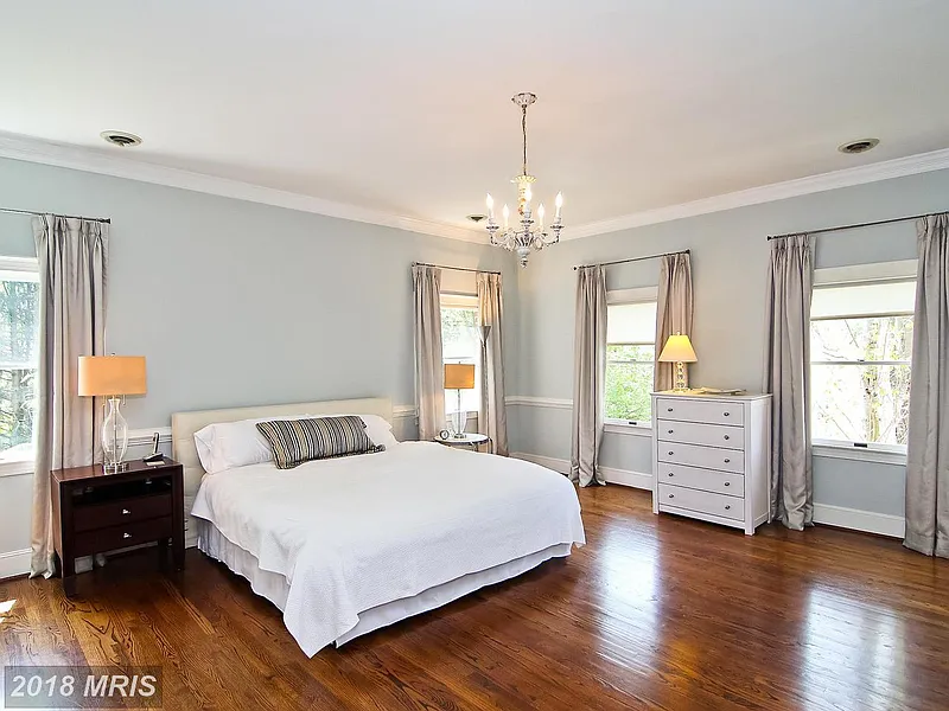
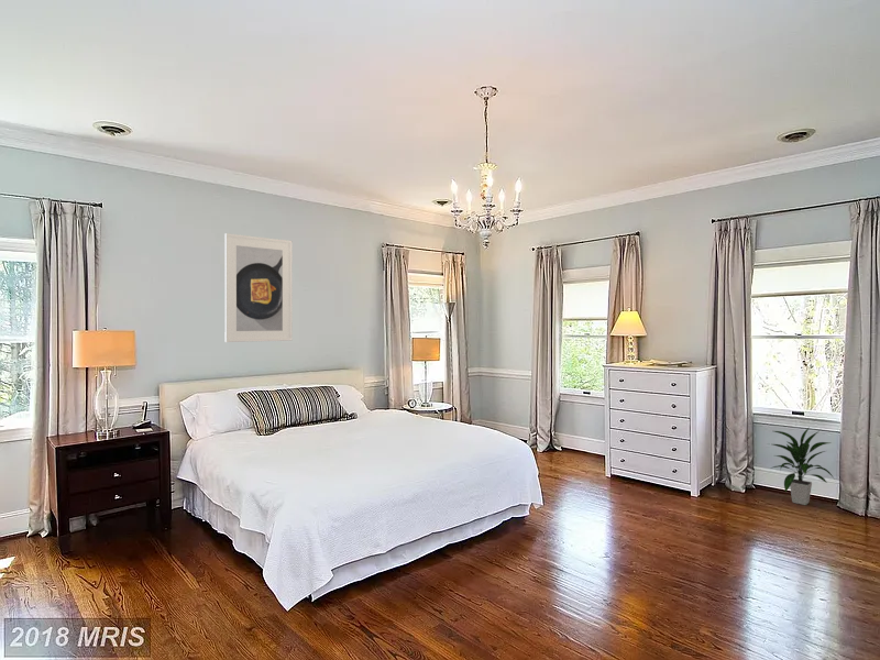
+ indoor plant (798, 464)
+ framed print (260, 289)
